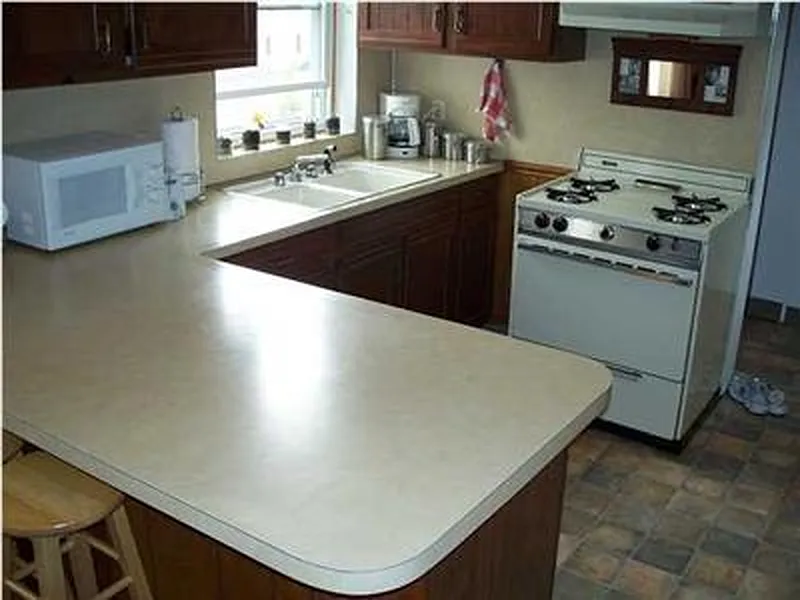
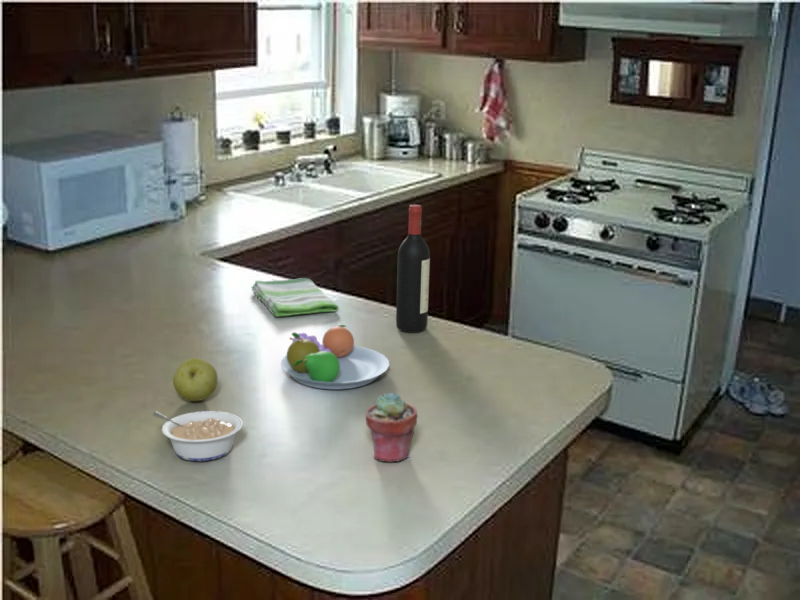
+ fruit bowl (331, 353)
+ legume (199, 435)
+ dish towel (294, 295)
+ apple (195, 380)
+ wine bottle (413, 268)
+ potted succulent (391, 424)
